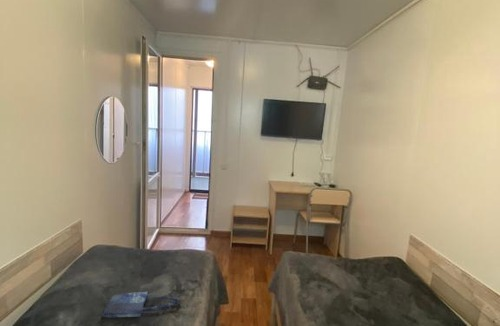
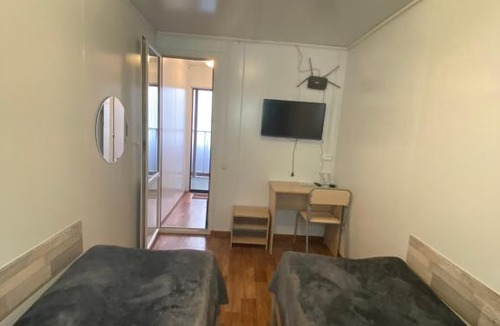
- shopping bag (144, 302)
